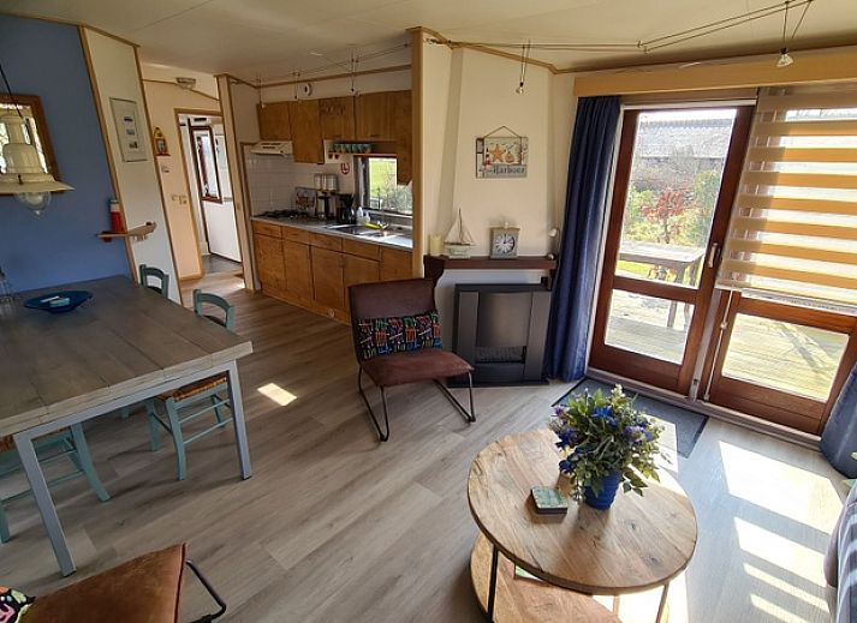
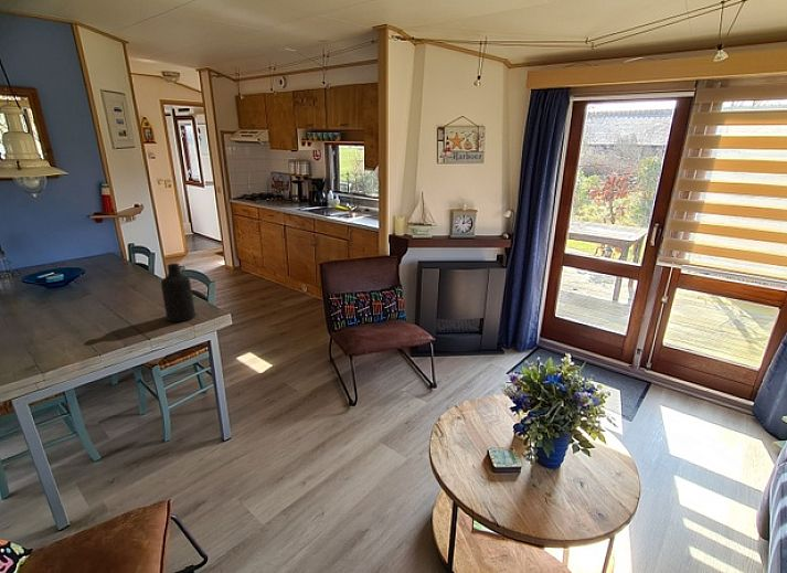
+ bottle (177, 290)
